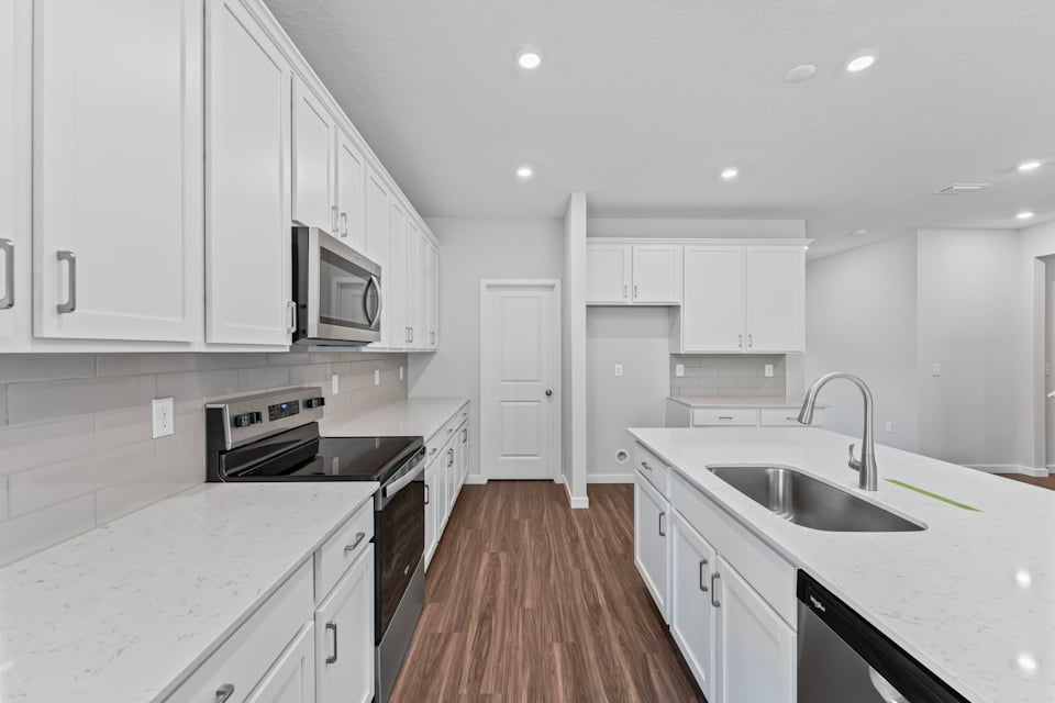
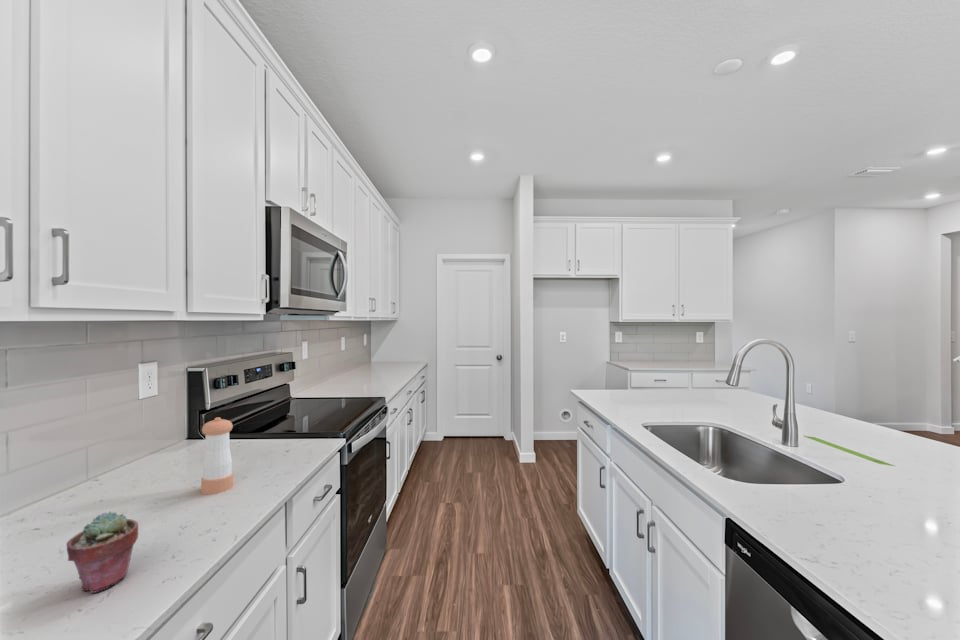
+ pepper shaker (217, 453)
+ potted succulent (104, 546)
